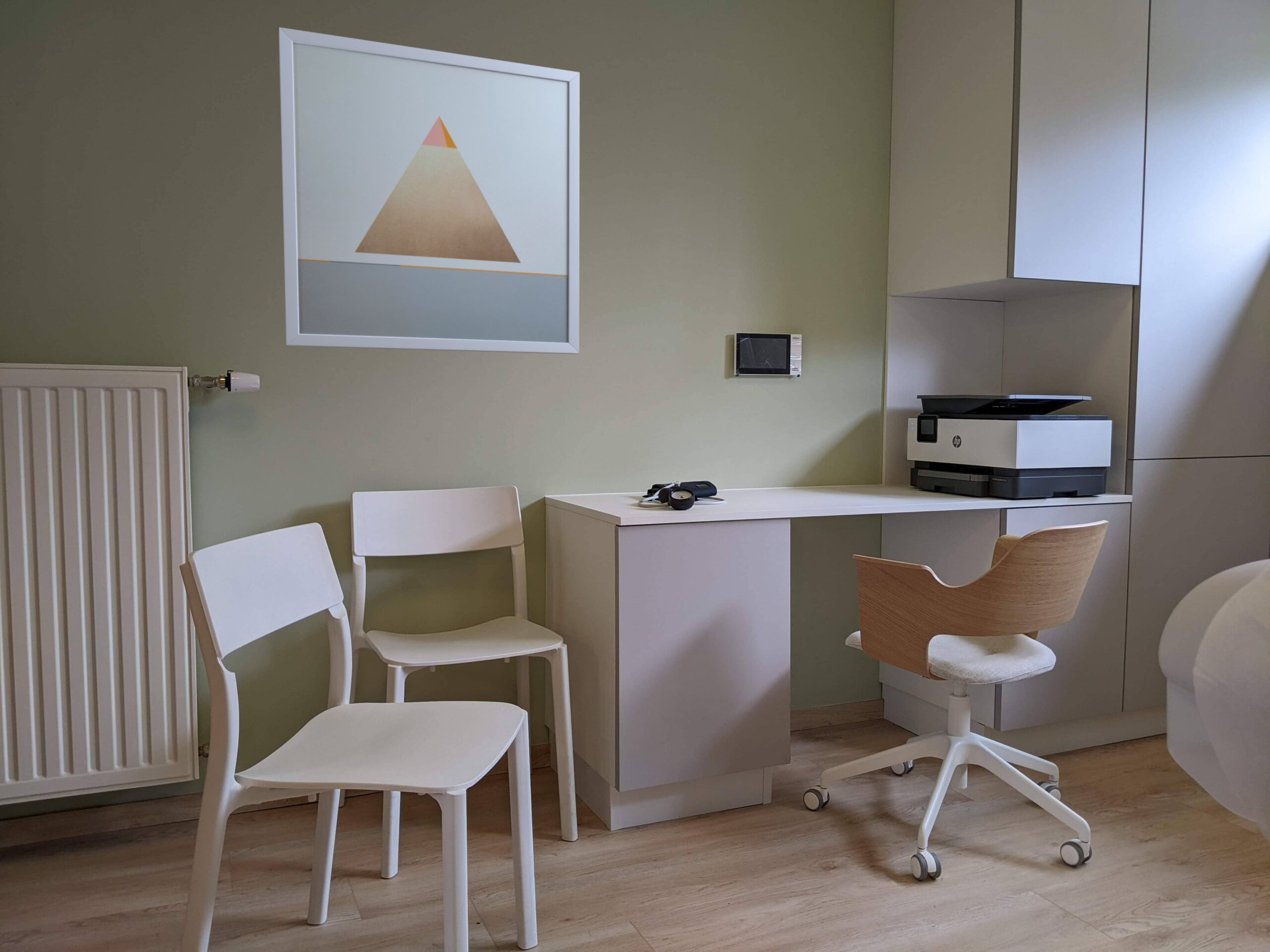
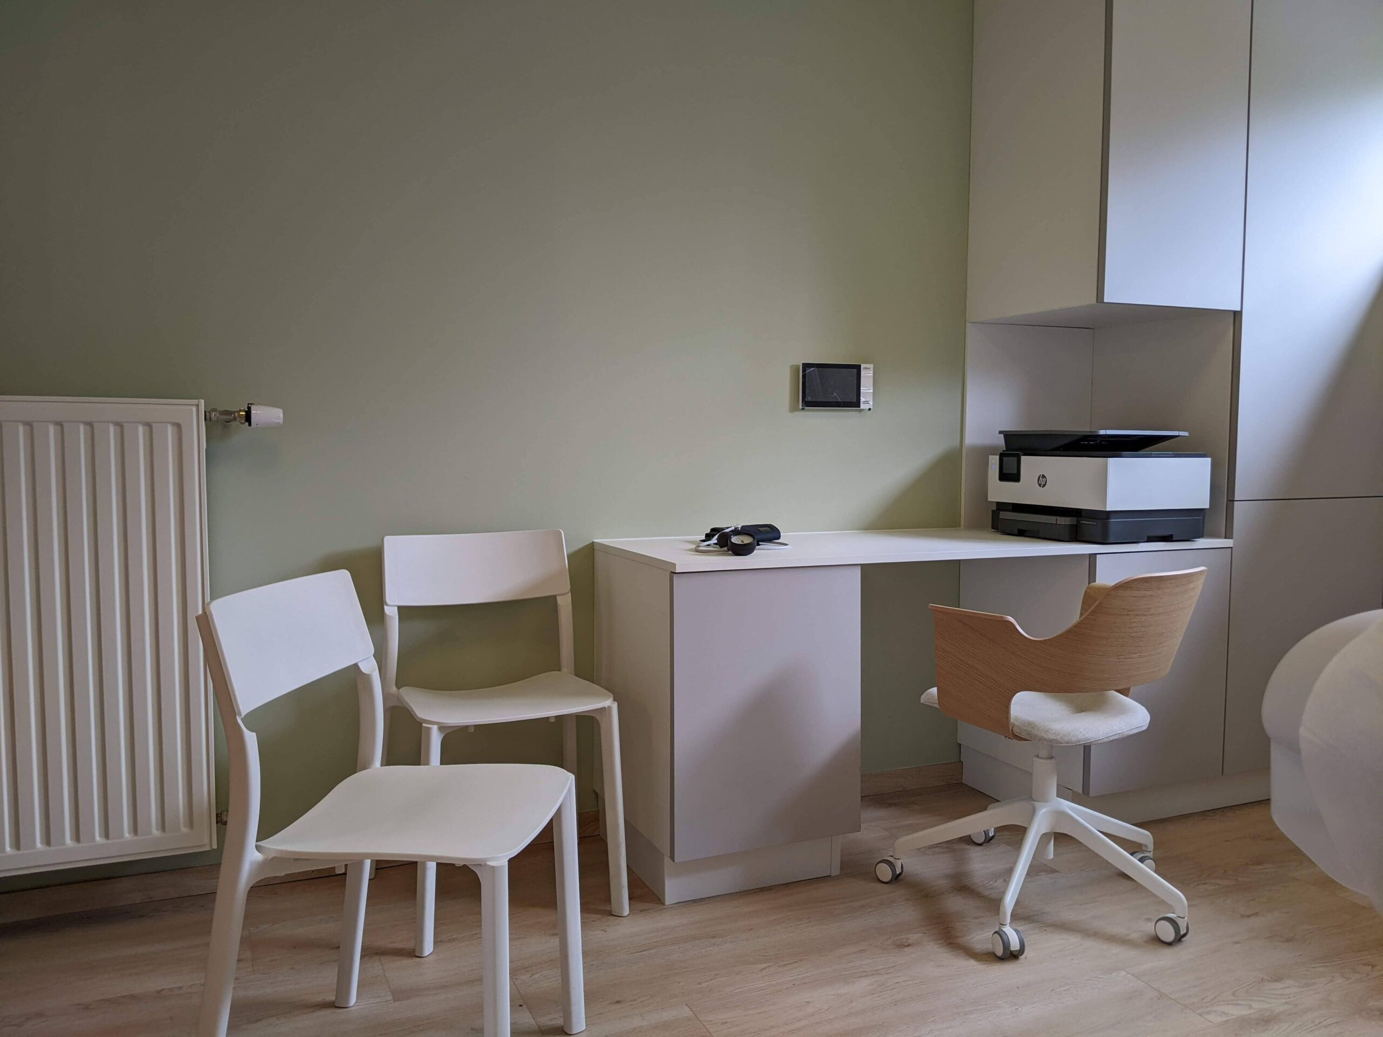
- wall art (439, 203)
